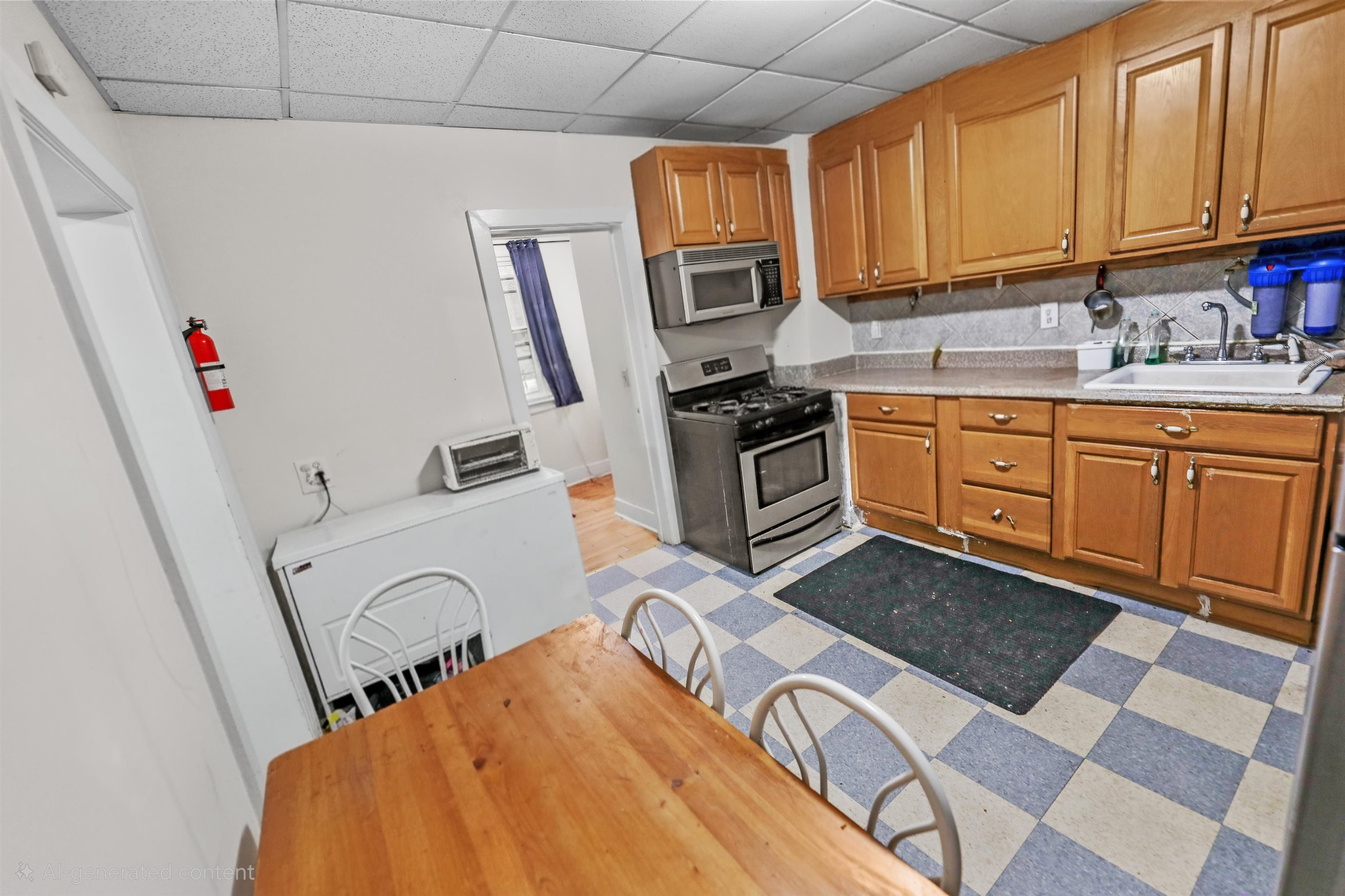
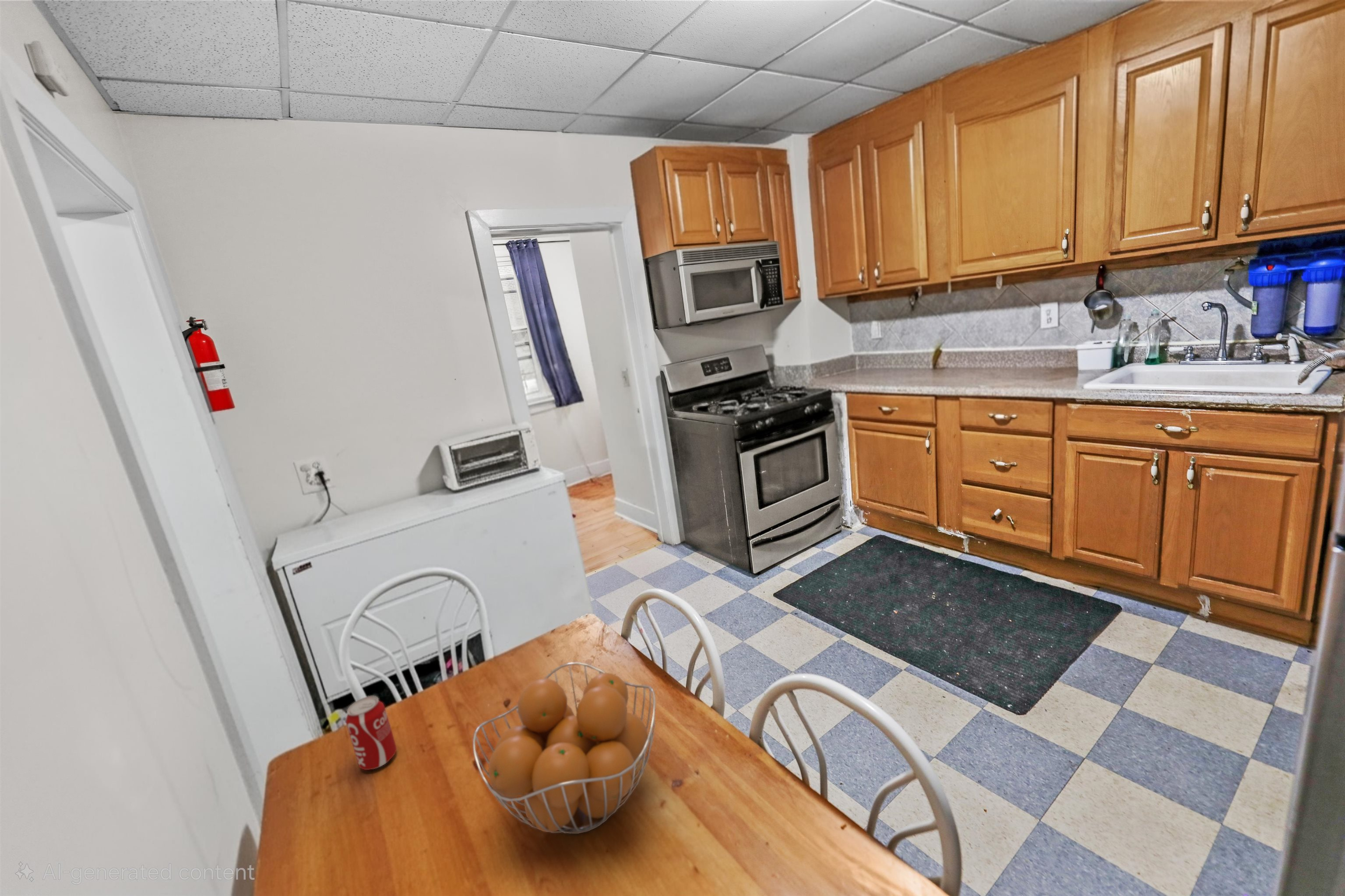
+ beverage can (371, 732)
+ fruit basket (573, 748)
